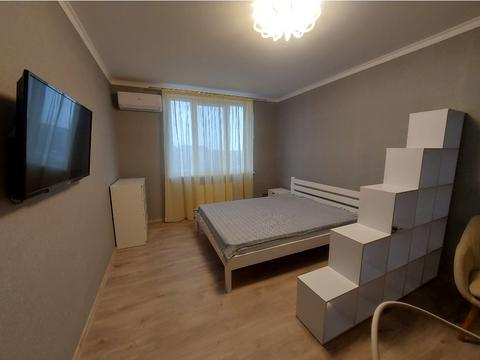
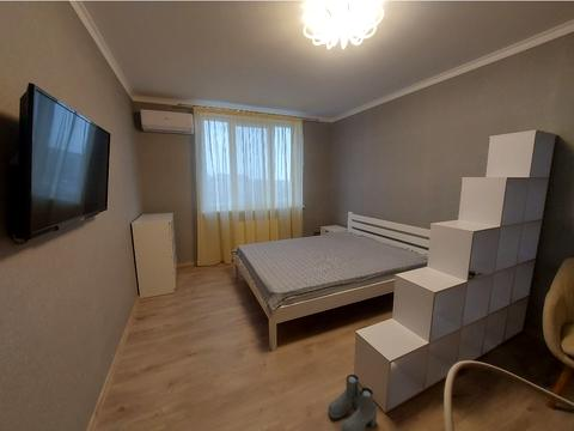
+ boots (353, 402)
